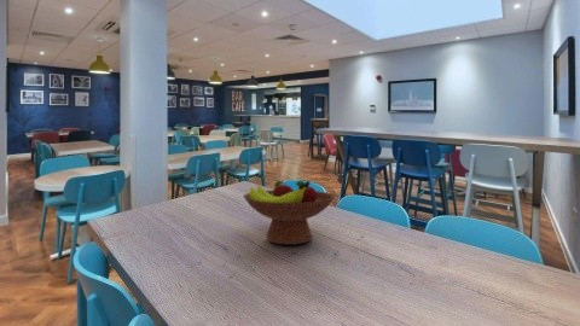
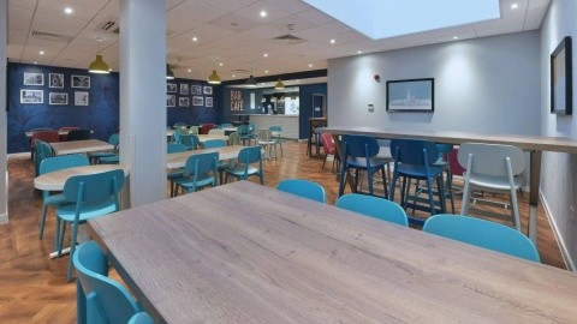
- fruit bowl (289, 208)
